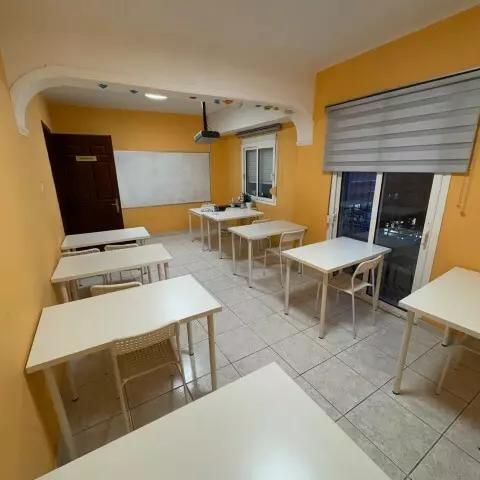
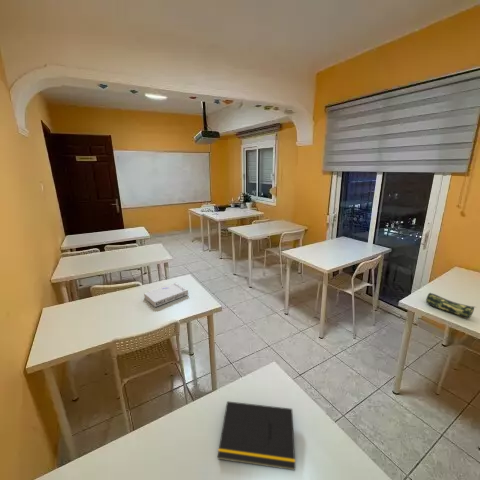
+ pencil case (449, 305)
+ notepad (257, 432)
+ book (166, 293)
